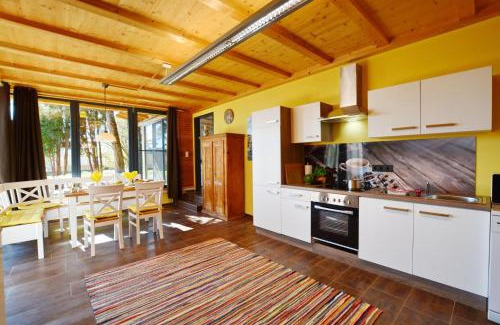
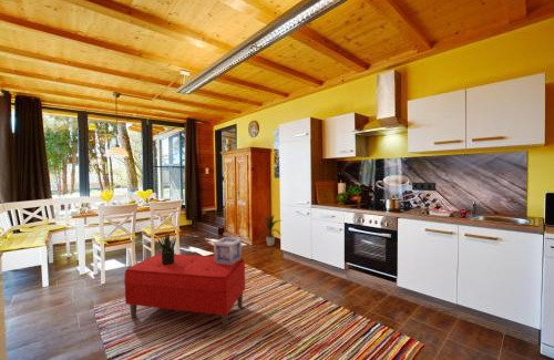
+ wooden crate (227, 250)
+ bench (187, 287)
+ indoor plant (269, 229)
+ potted plant (165, 247)
